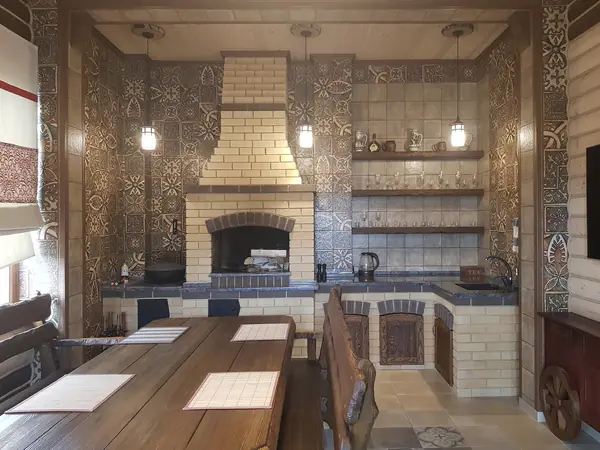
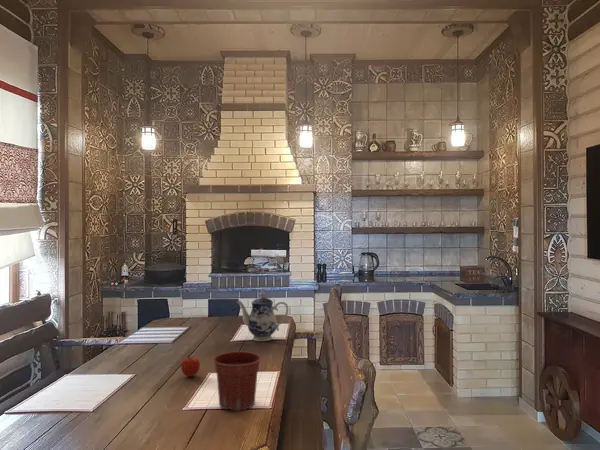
+ teapot (262, 315)
+ fruit (190, 366)
+ flower pot (237, 381)
